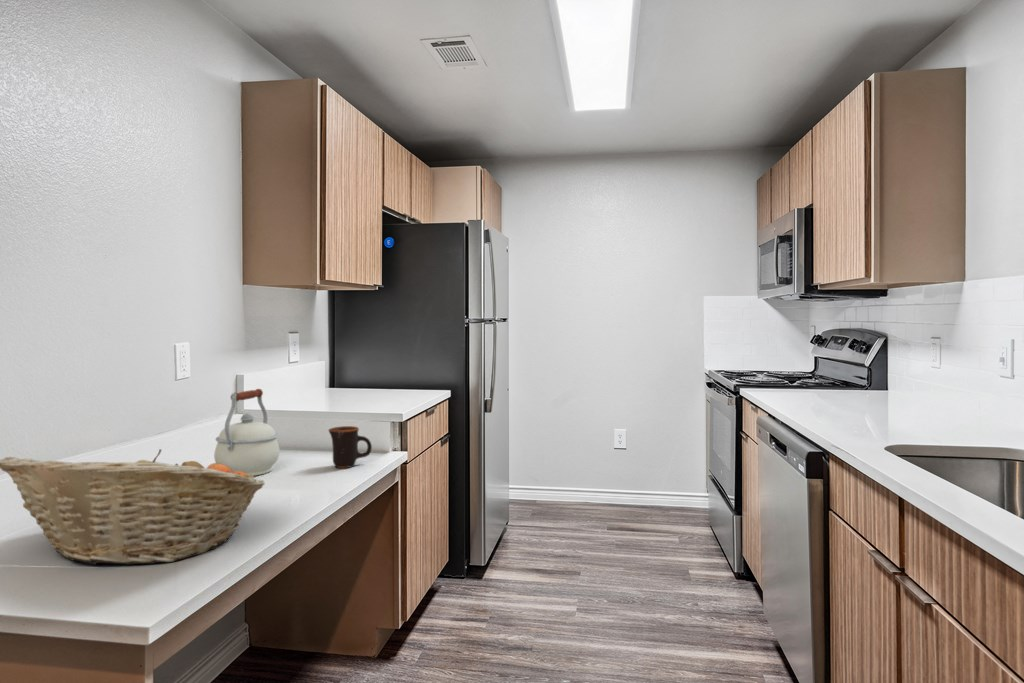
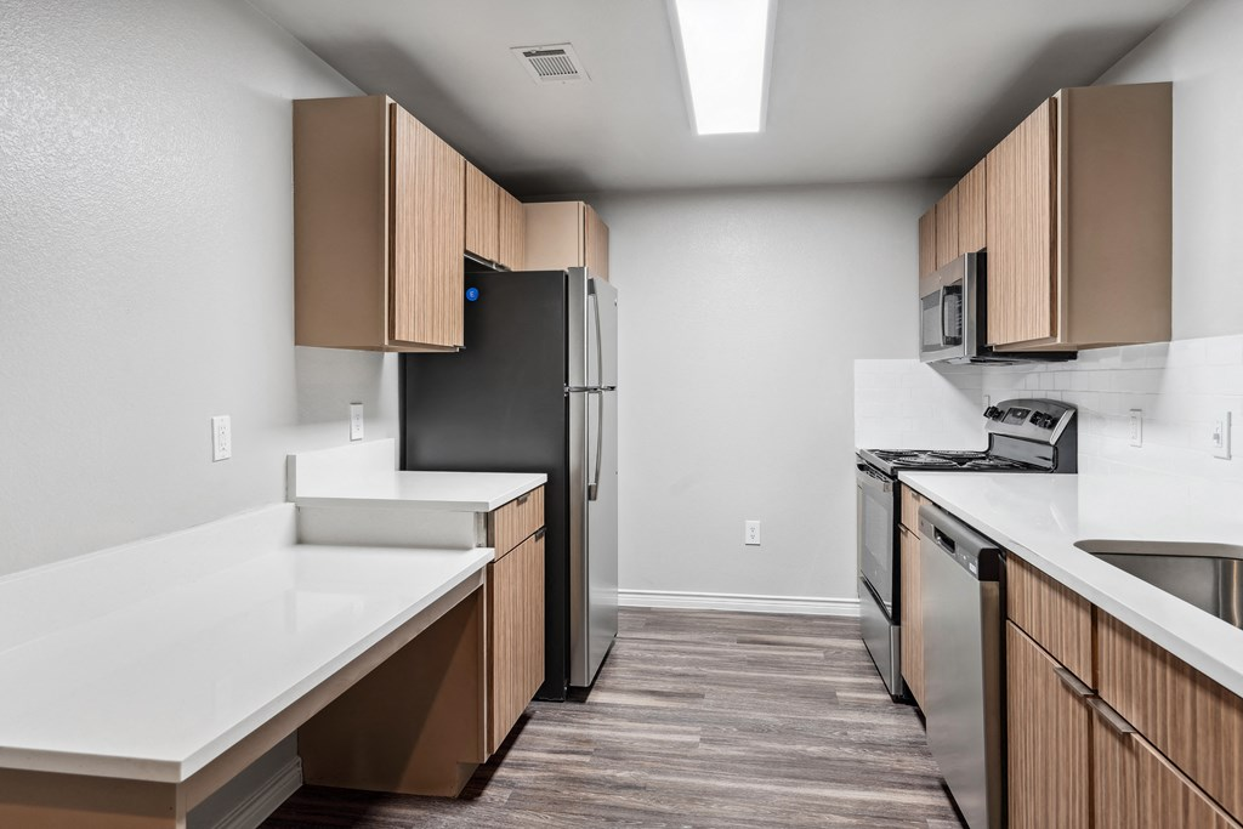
- kettle (250, 430)
- fruit basket (139, 493)
- mug (350, 446)
